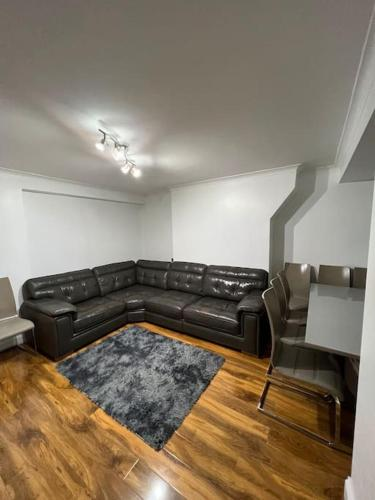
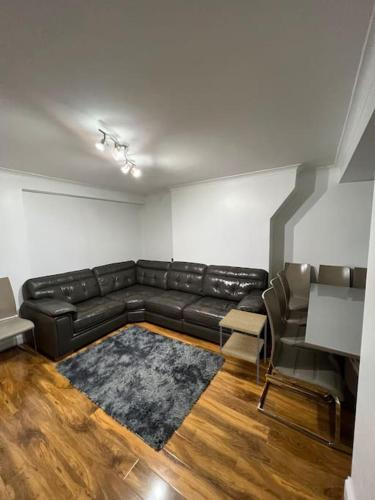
+ side table (243, 343)
